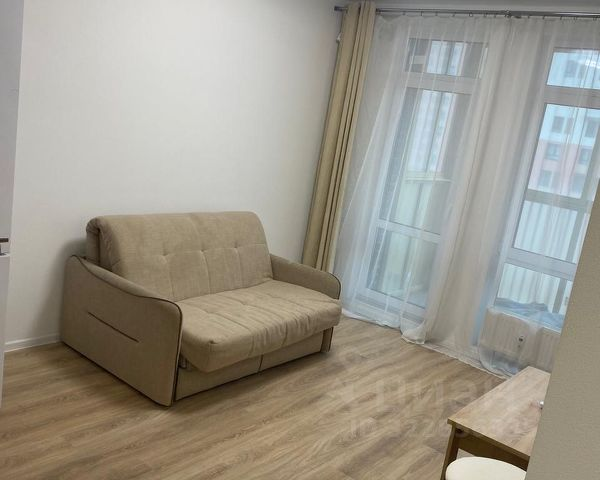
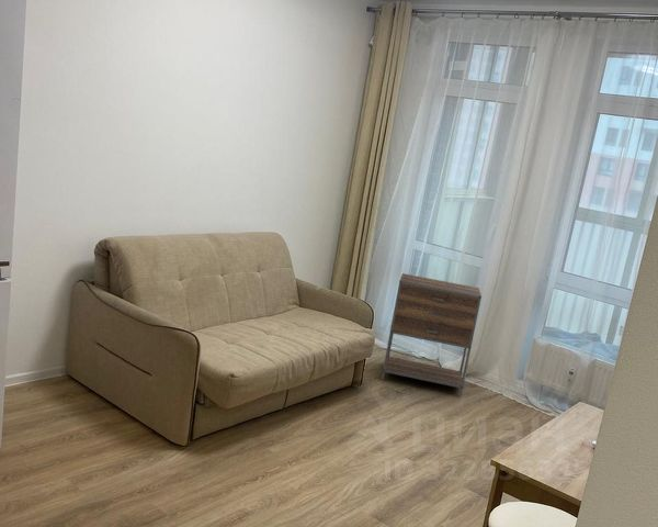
+ nightstand (430, 333)
